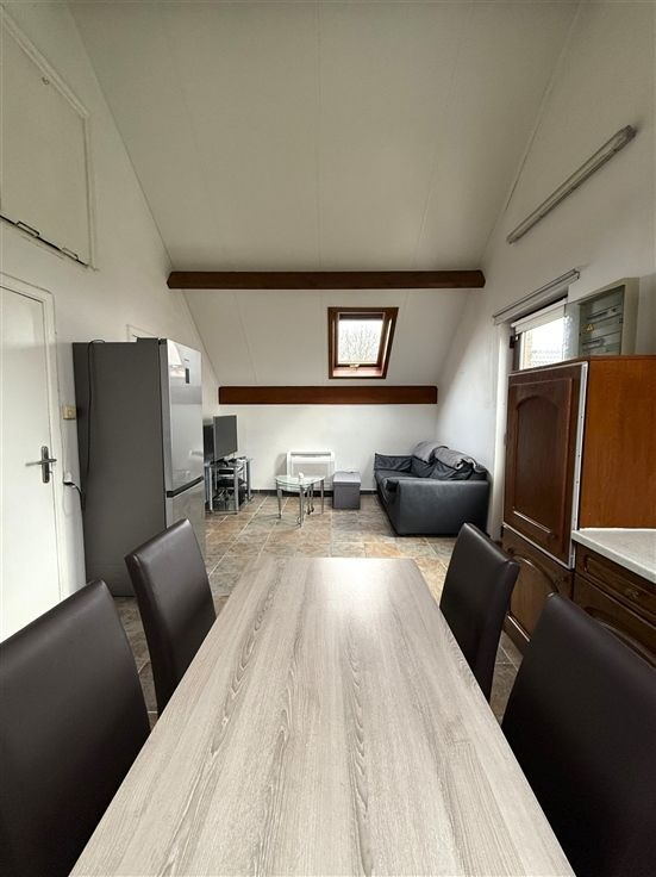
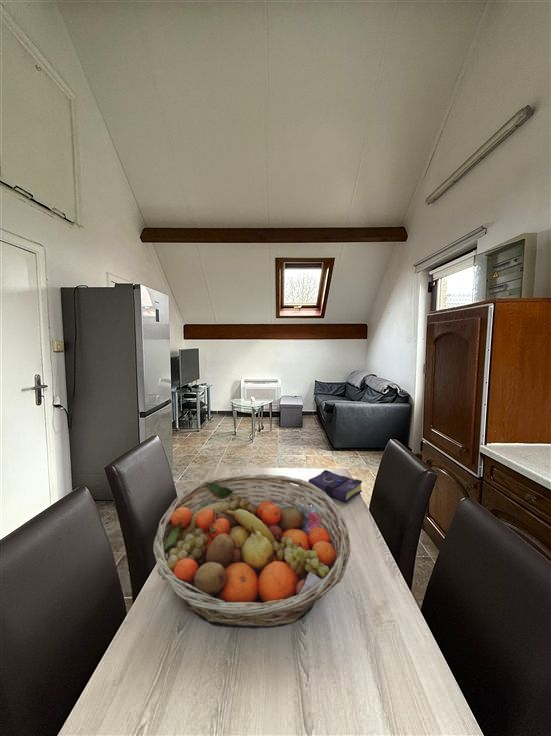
+ fruit basket (252, 540)
+ book (334, 485)
